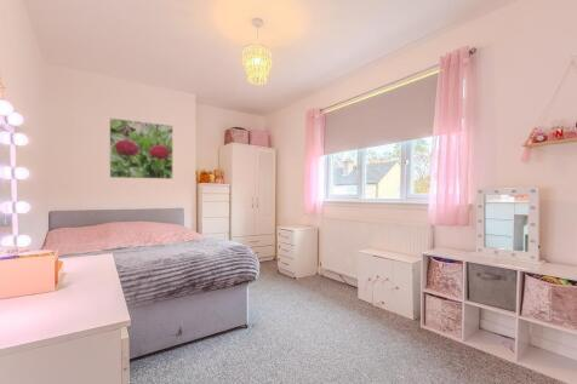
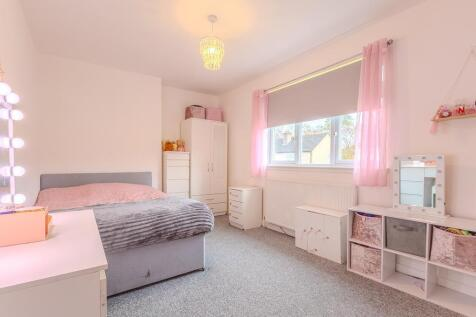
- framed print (142, 150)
